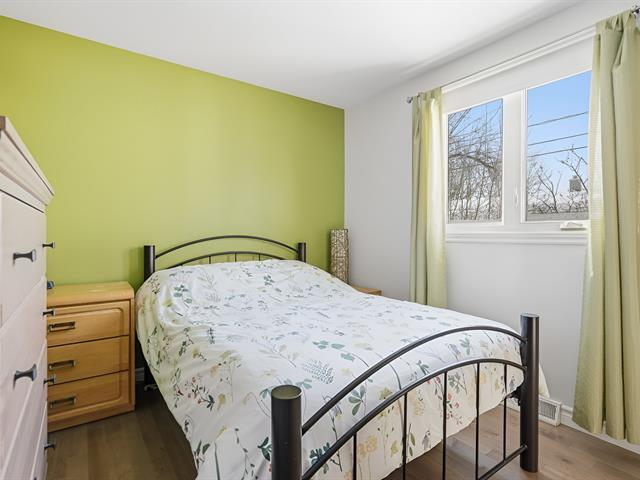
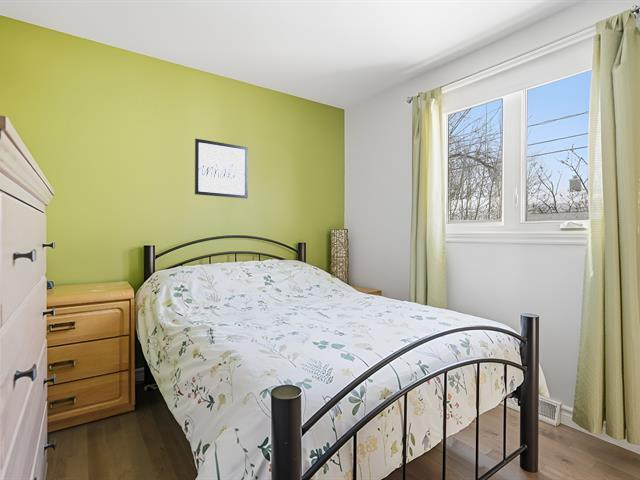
+ wall art (222, 169)
